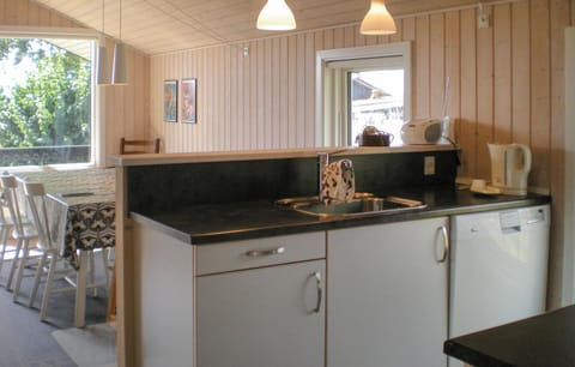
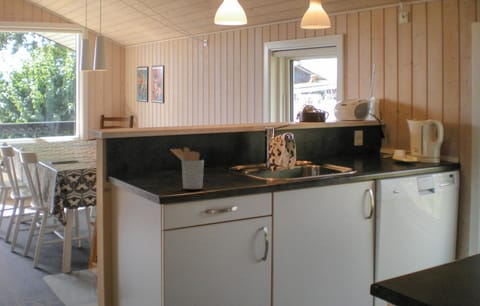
+ utensil holder (187, 167)
